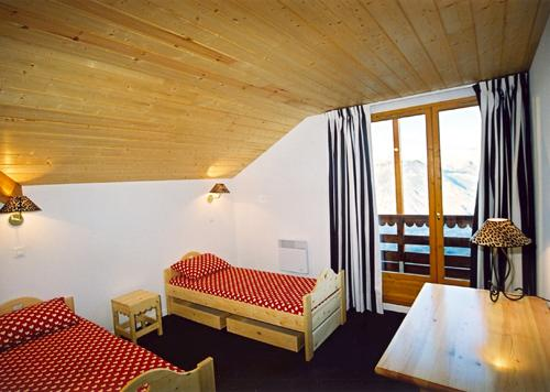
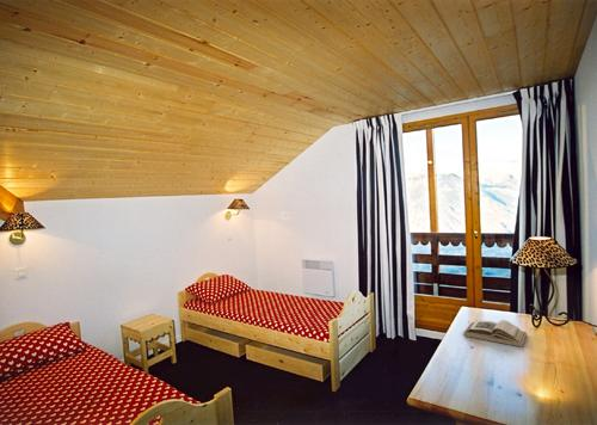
+ book (494, 328)
